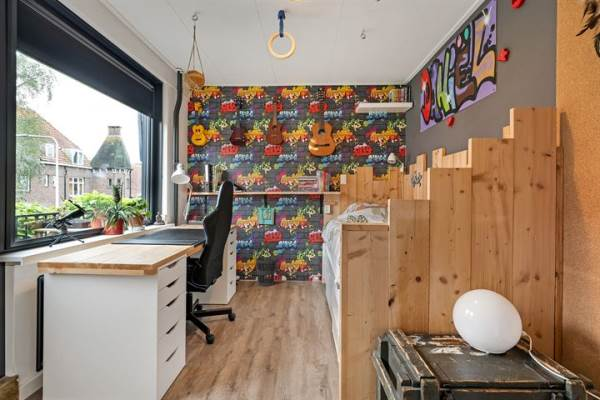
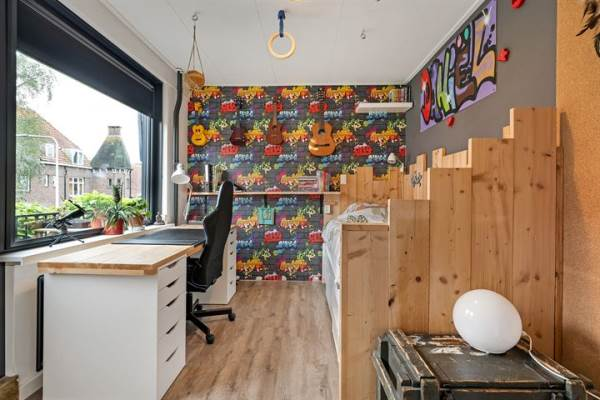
- wastebasket (265, 271)
